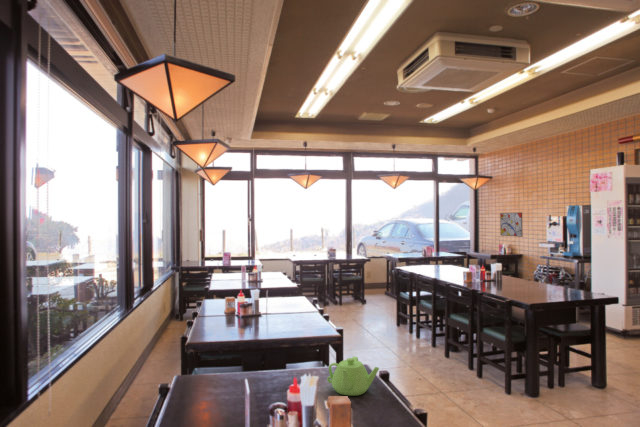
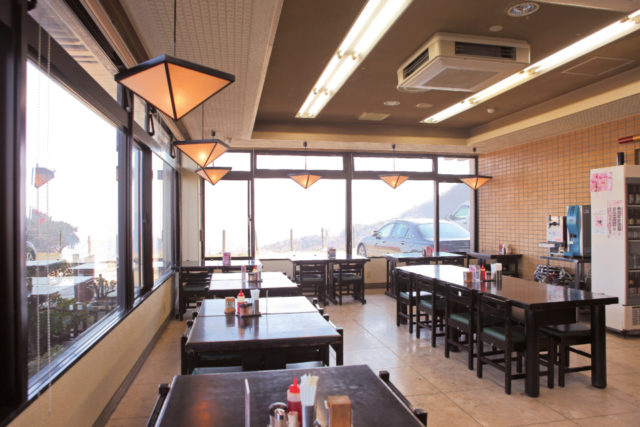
- wall art (510, 224)
- teapot (352, 374)
